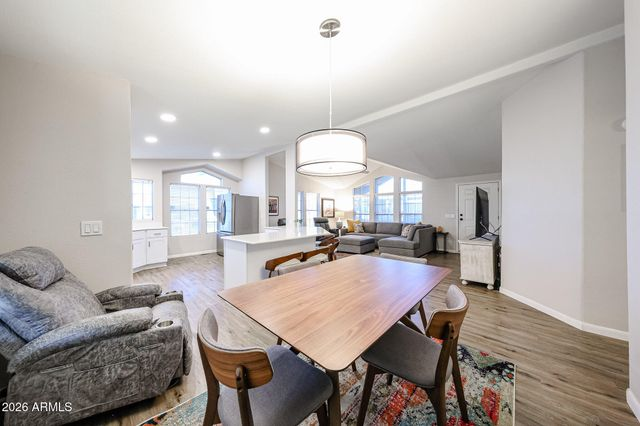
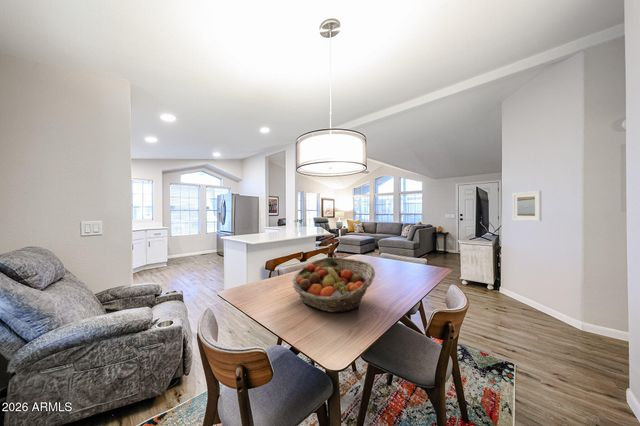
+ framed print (526, 206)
+ fruit basket (332, 281)
